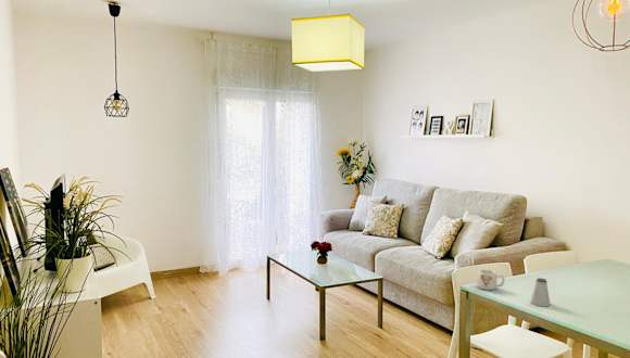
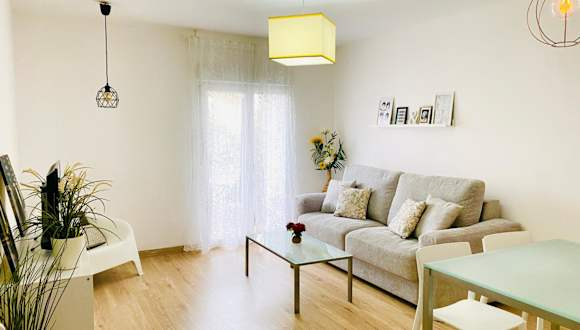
- saltshaker (541, 291)
- mug (490, 280)
